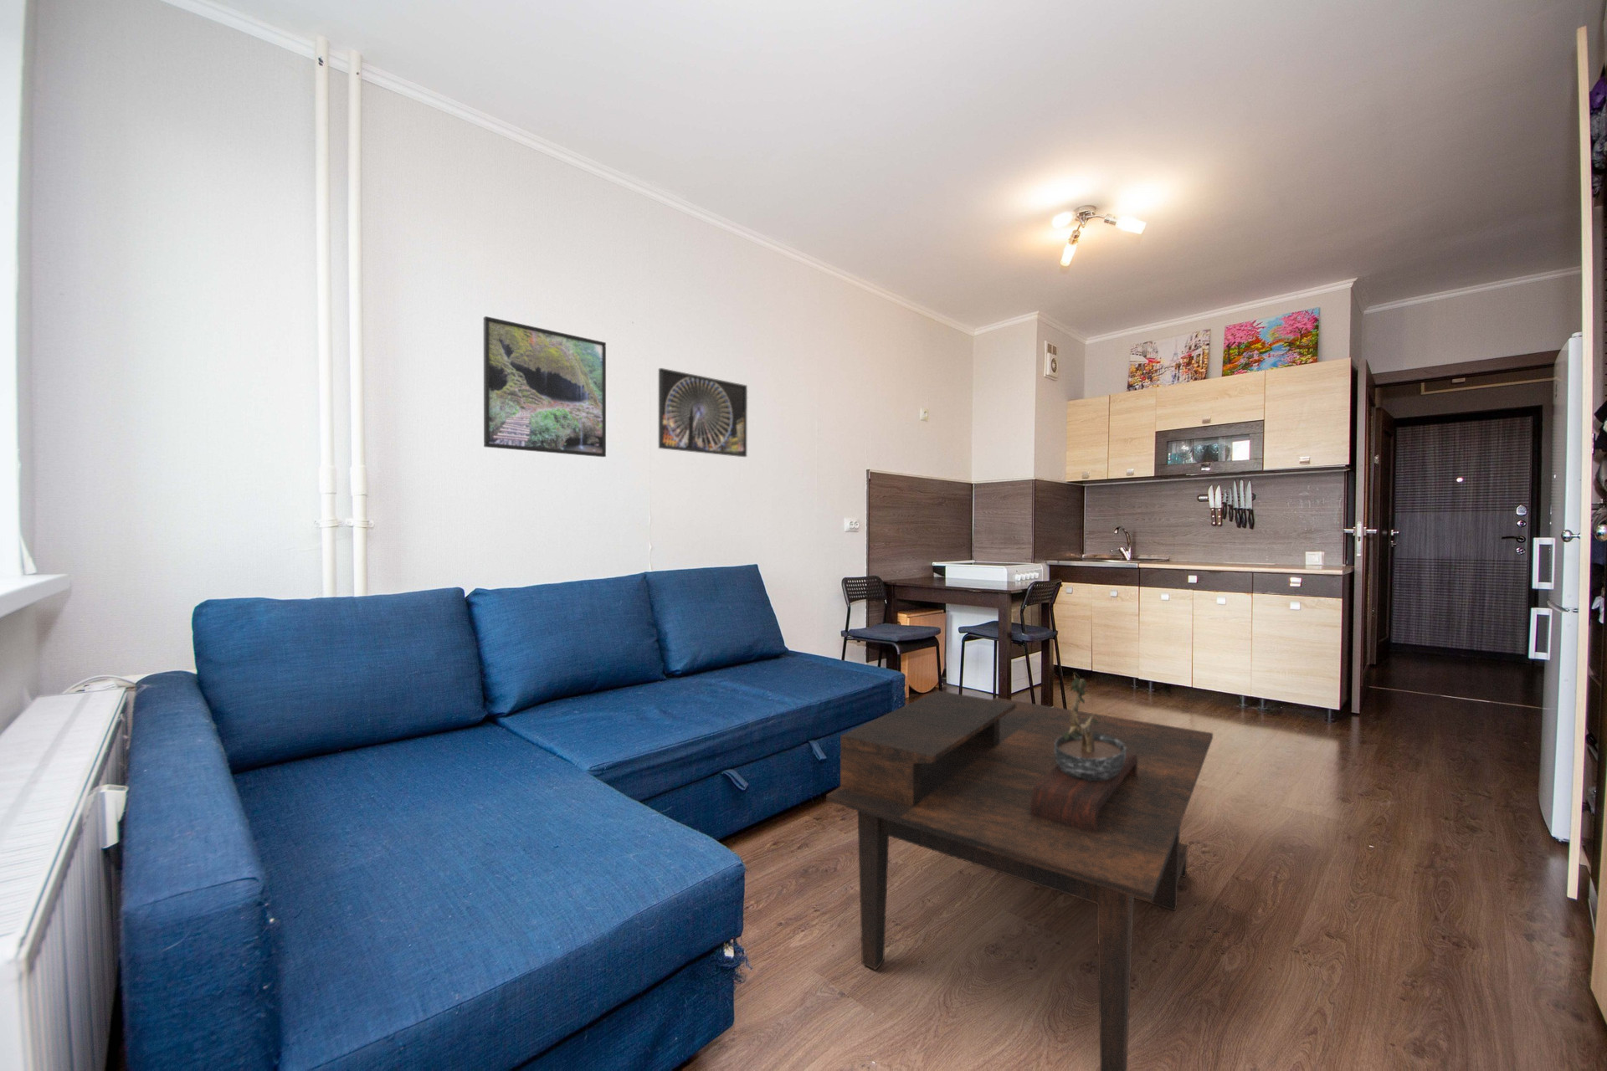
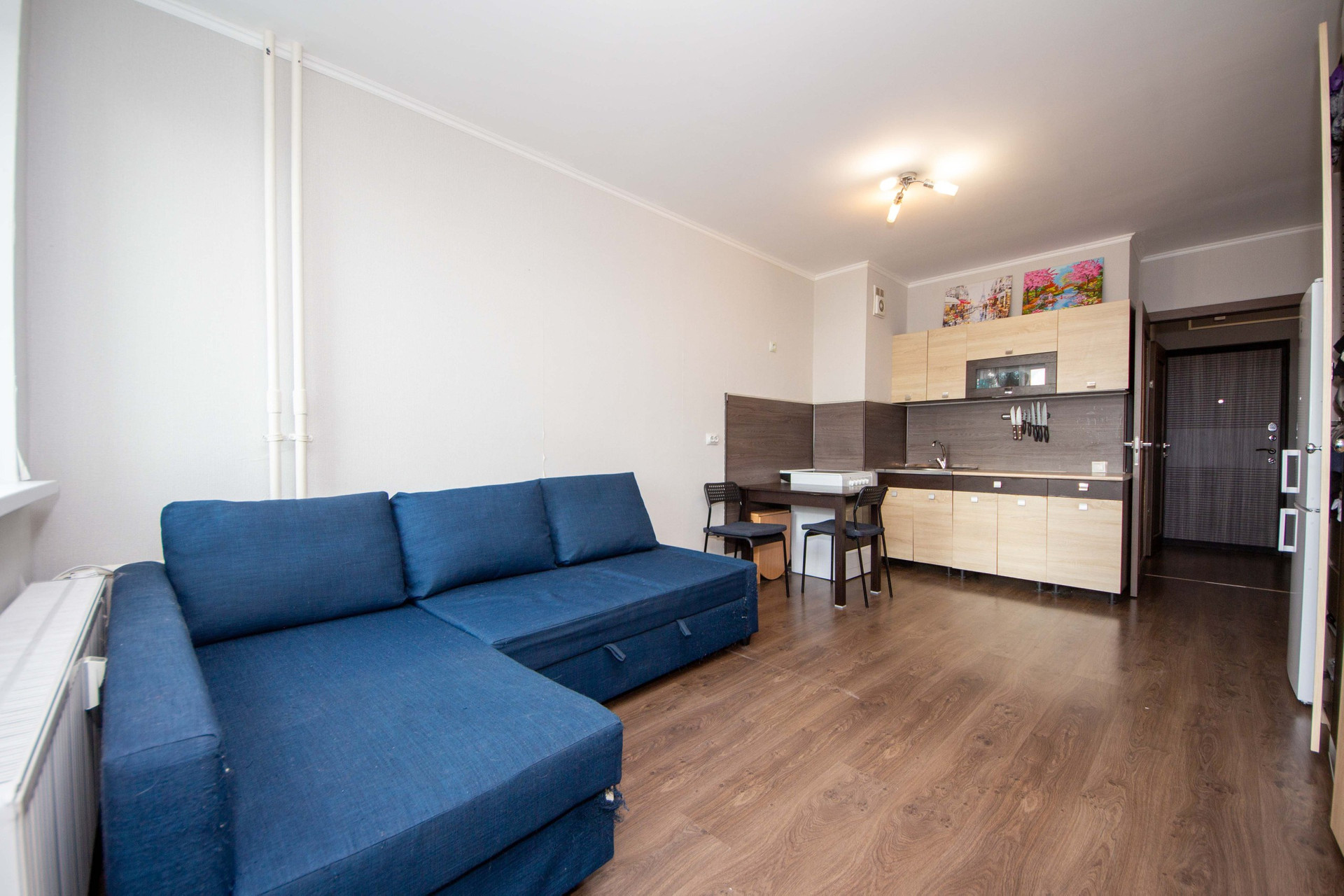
- coffee table (1043, 819)
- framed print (548, 391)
- bonsai tree (1089, 732)
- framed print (704, 415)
